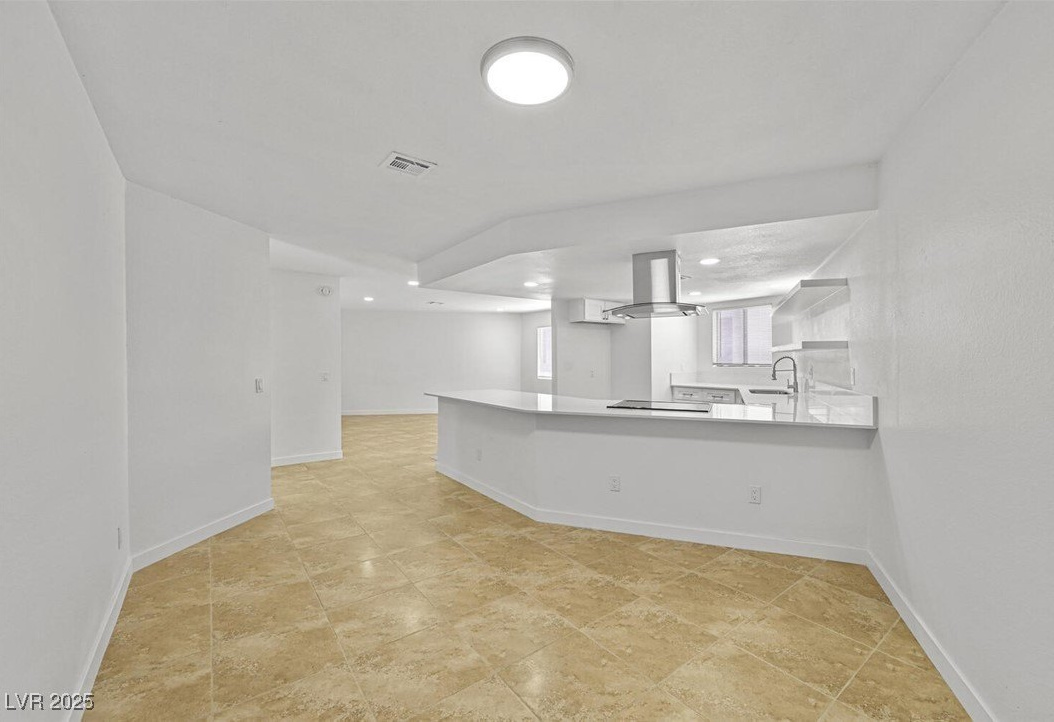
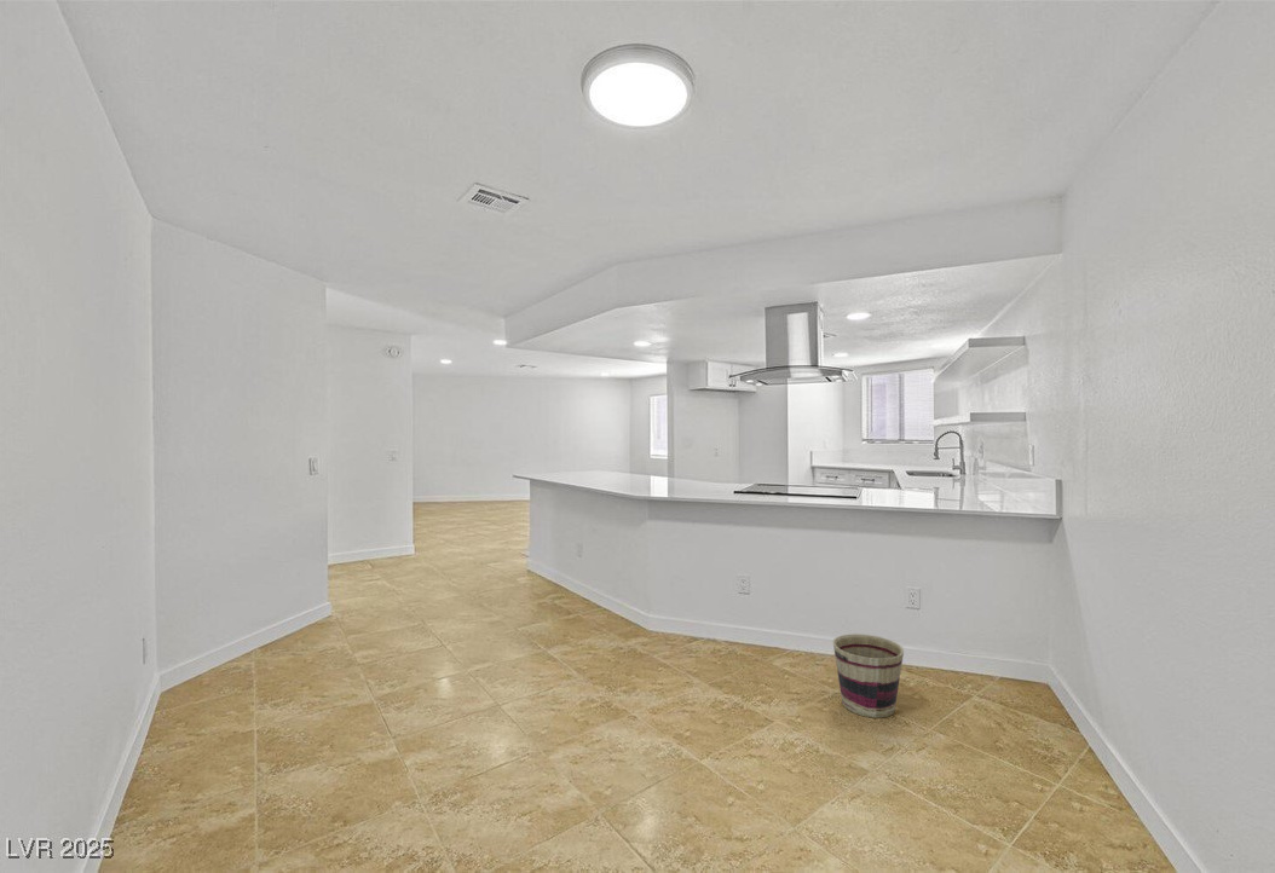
+ basket (867, 675)
